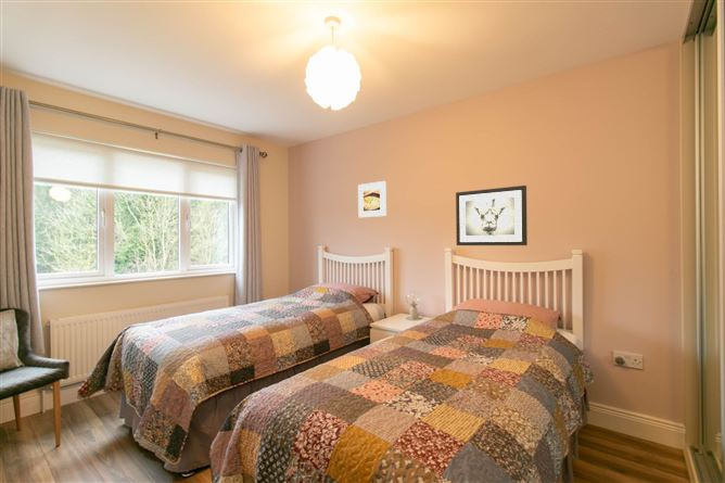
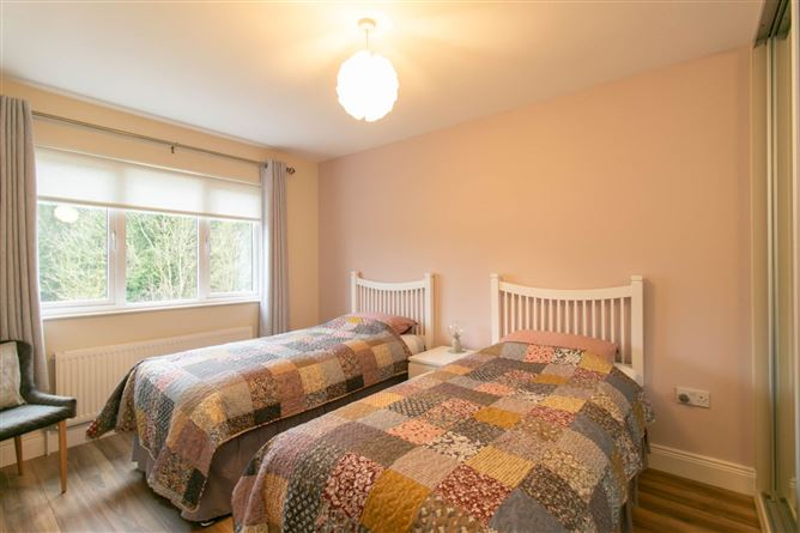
- wall art (488, 217)
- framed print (371, 200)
